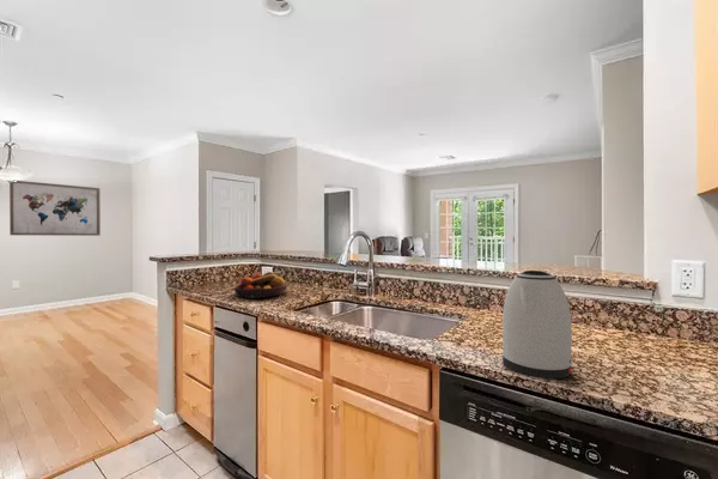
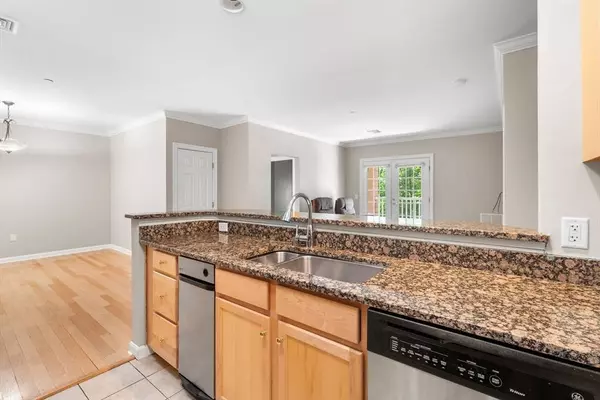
- kettle (538, 316)
- wall art (57, 210)
- fruit bowl (261, 283)
